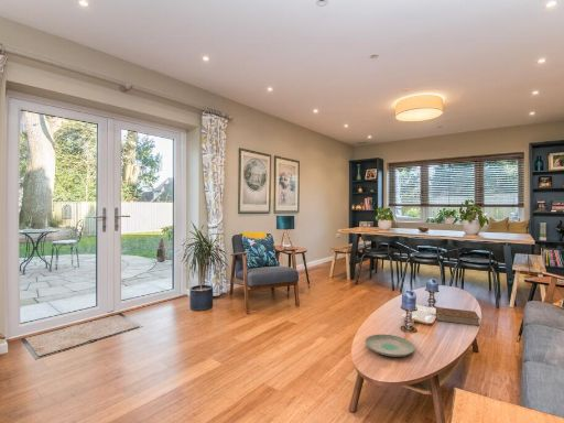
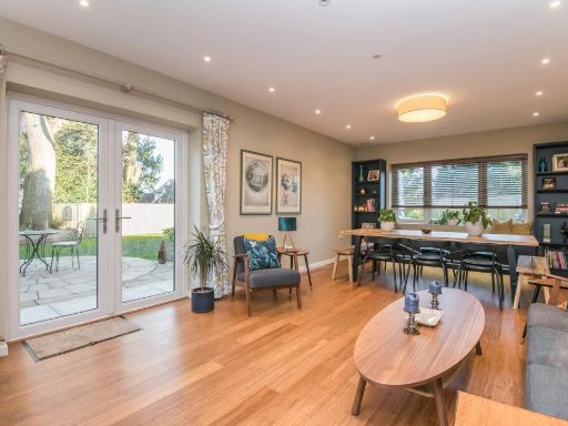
- plate (389, 345)
- book (456, 315)
